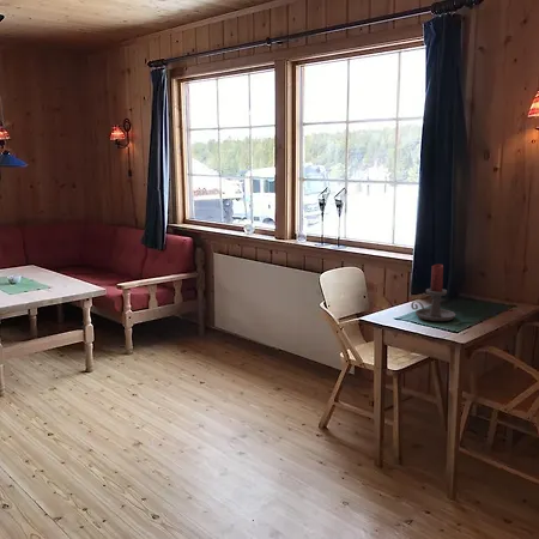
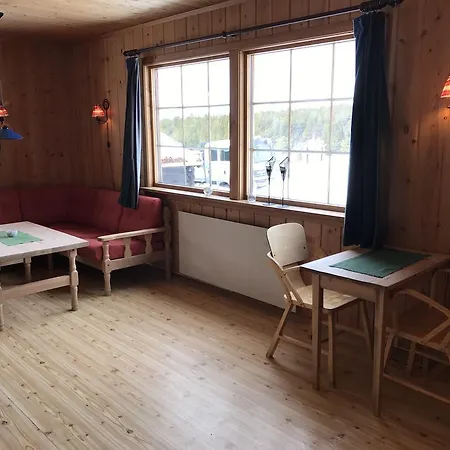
- candle holder (431, 290)
